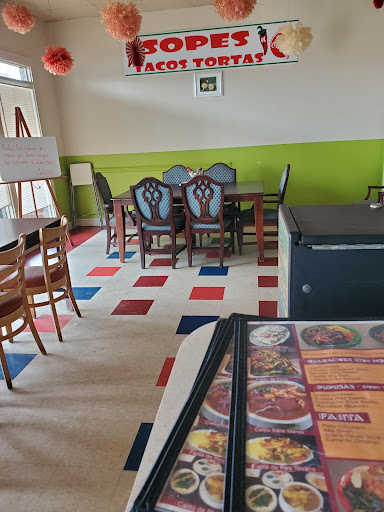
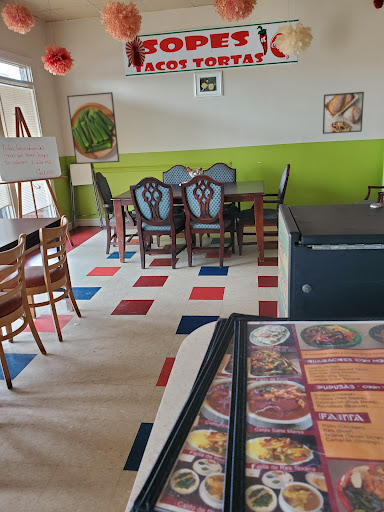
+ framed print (342, 113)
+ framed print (93, 129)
